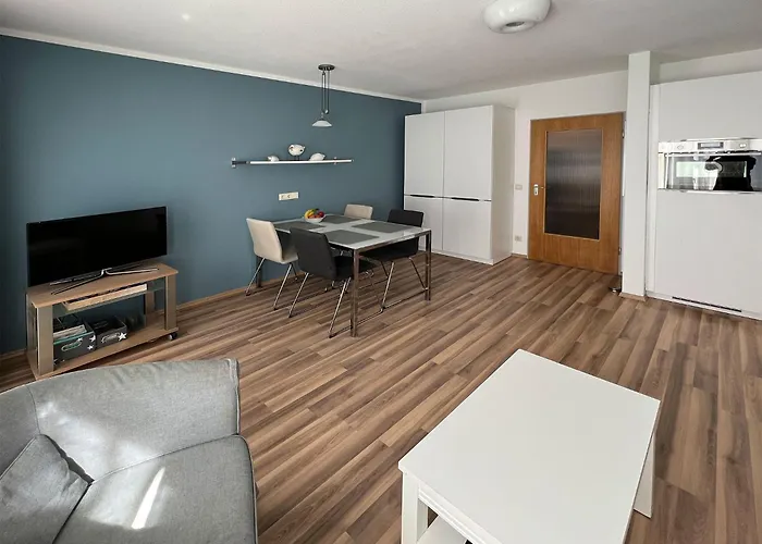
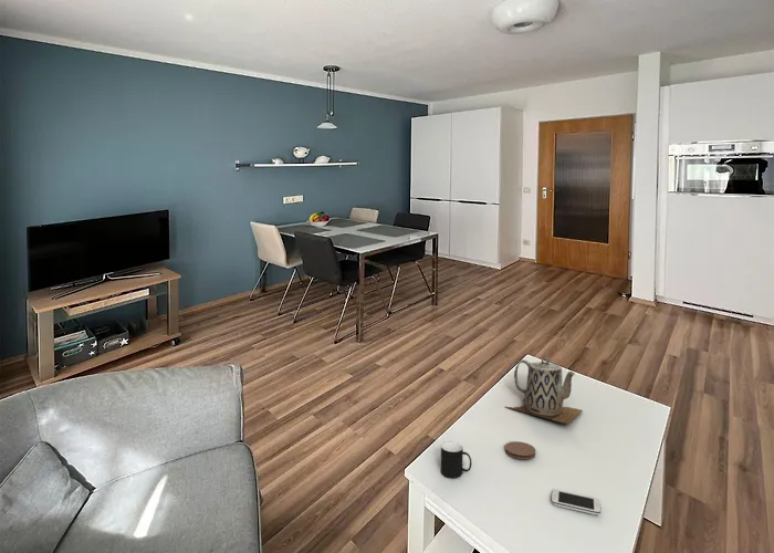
+ cup (456, 461)
+ smartphone (575, 501)
+ coaster (520, 450)
+ teapot (544, 382)
